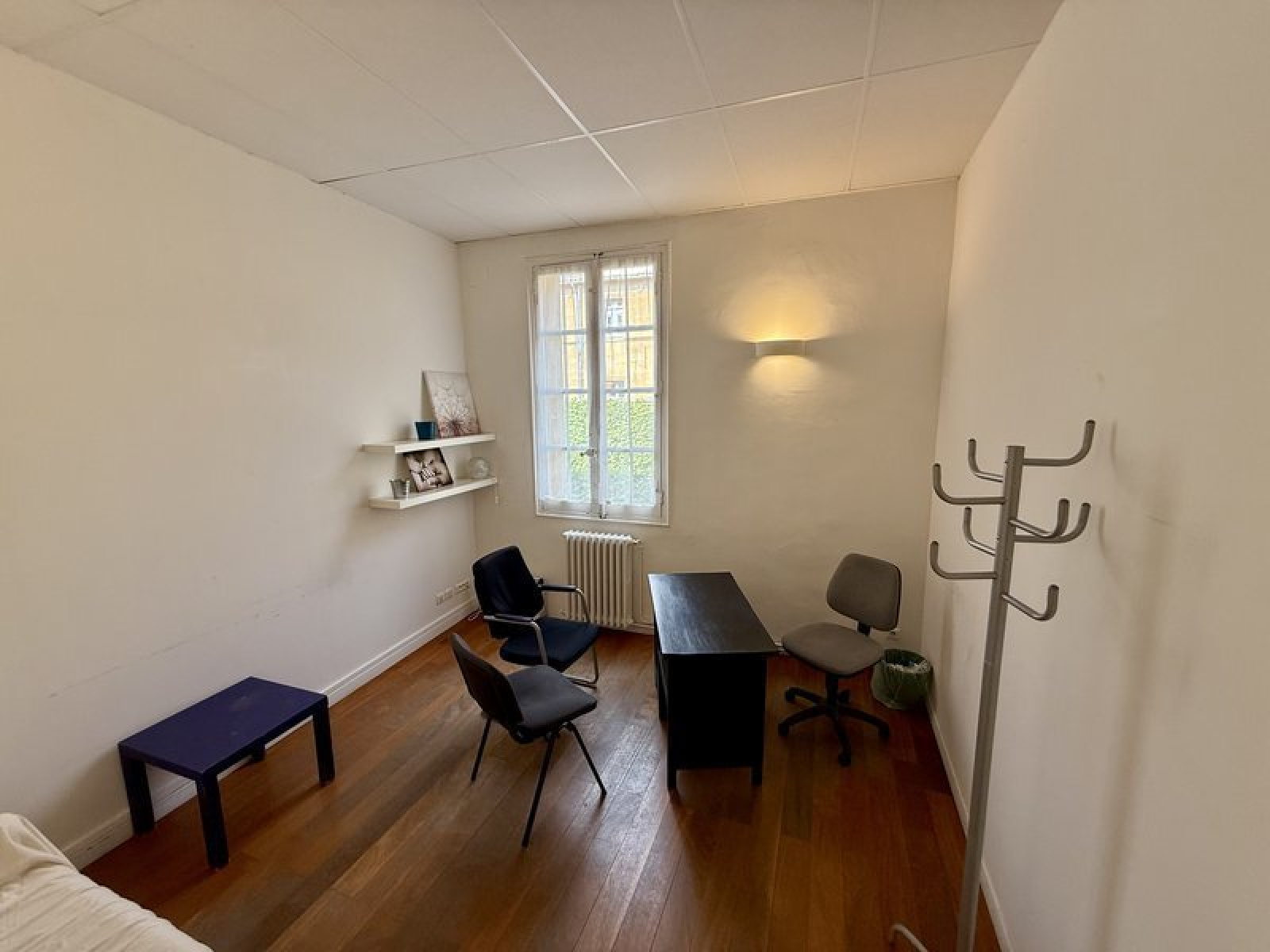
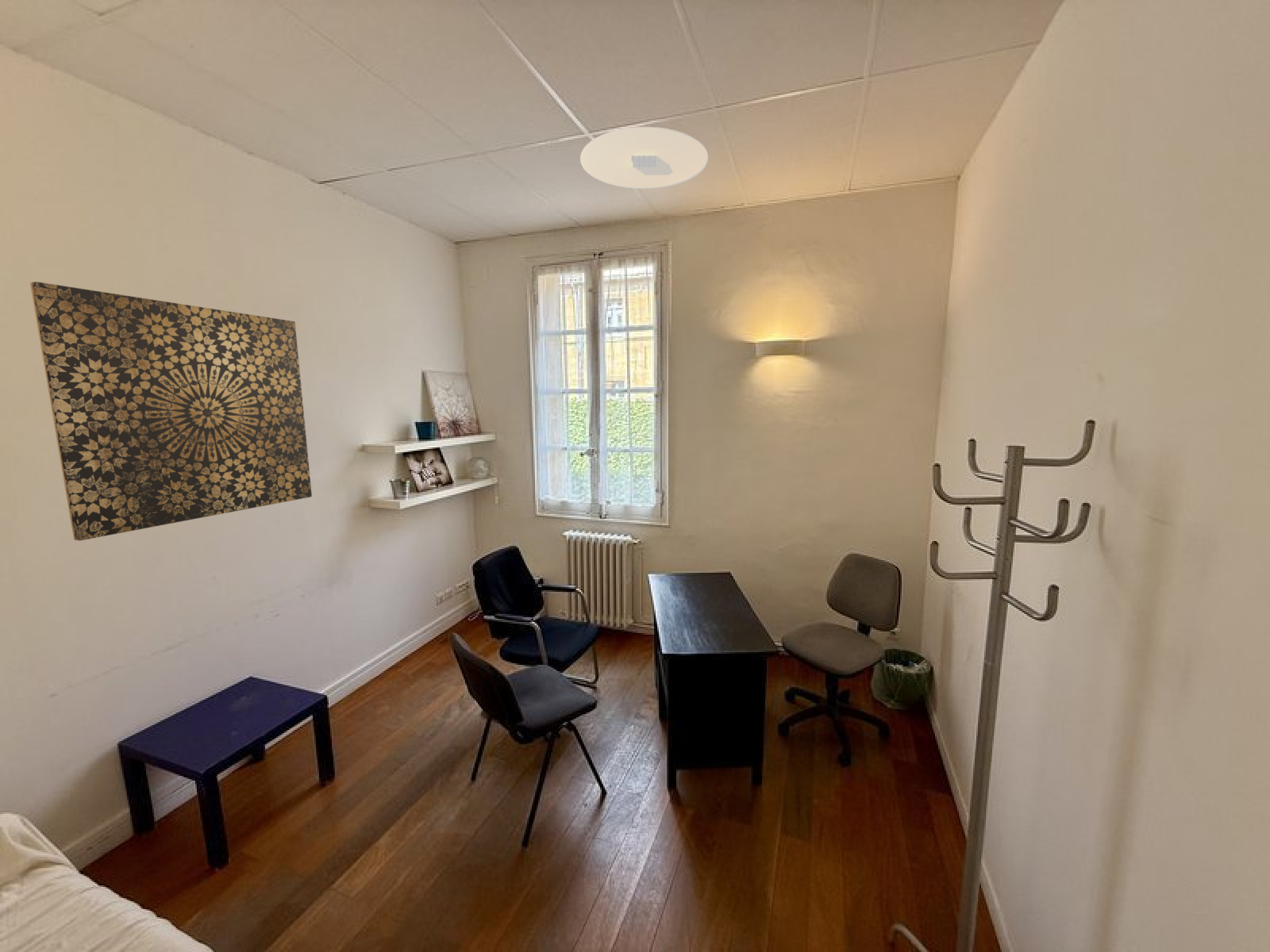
+ wall art (202, 413)
+ ceiling light (644, 155)
